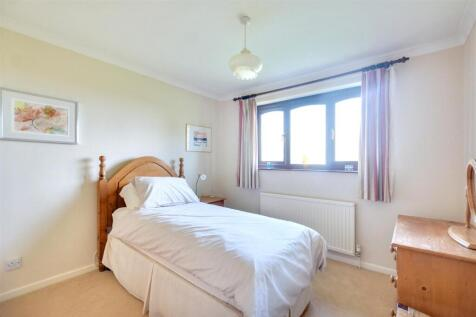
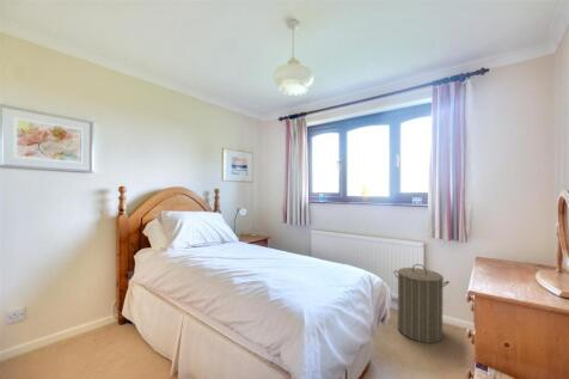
+ laundry hamper (420, 298)
